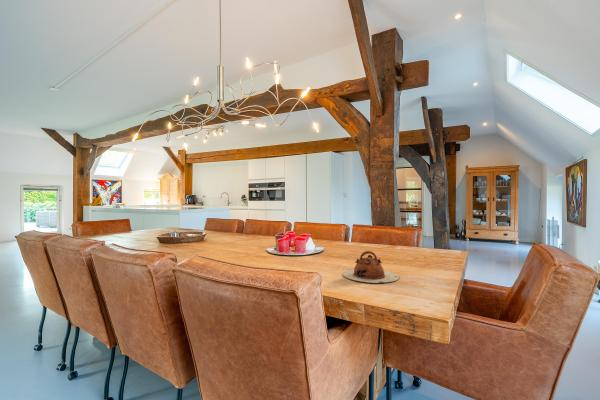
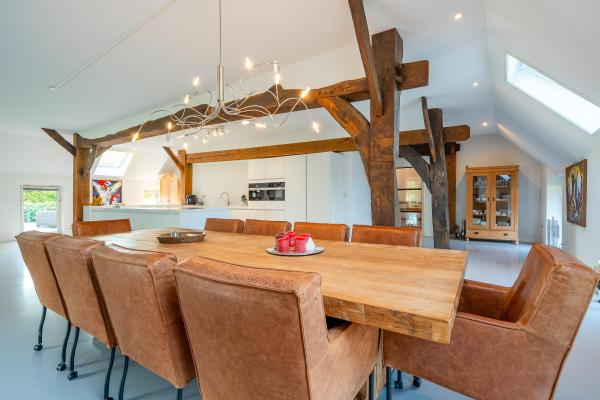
- teapot (370, 262)
